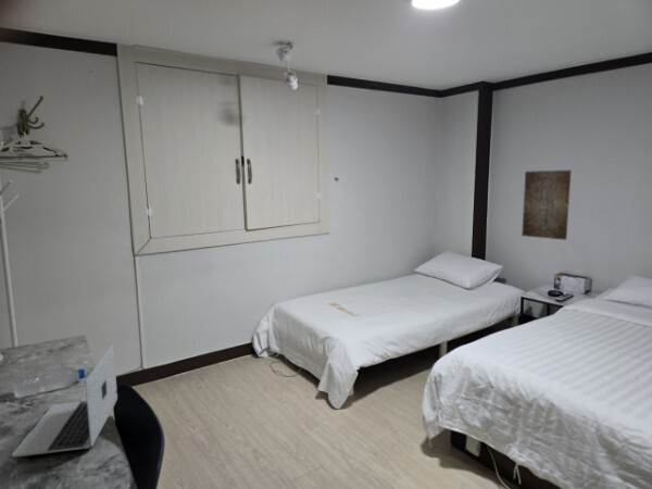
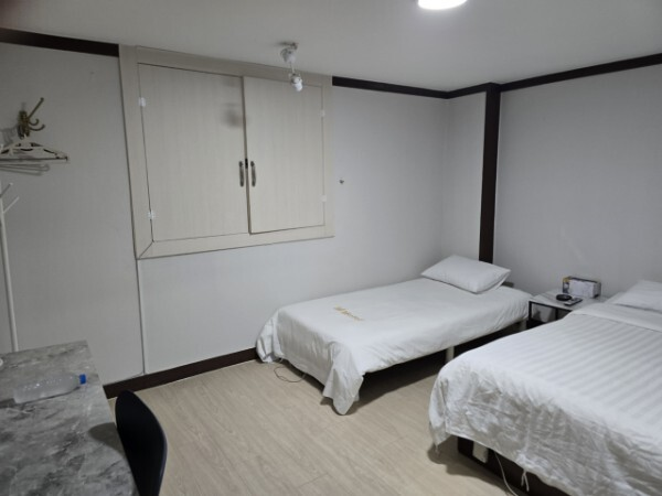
- laptop (71, 402)
- wall art (544, 204)
